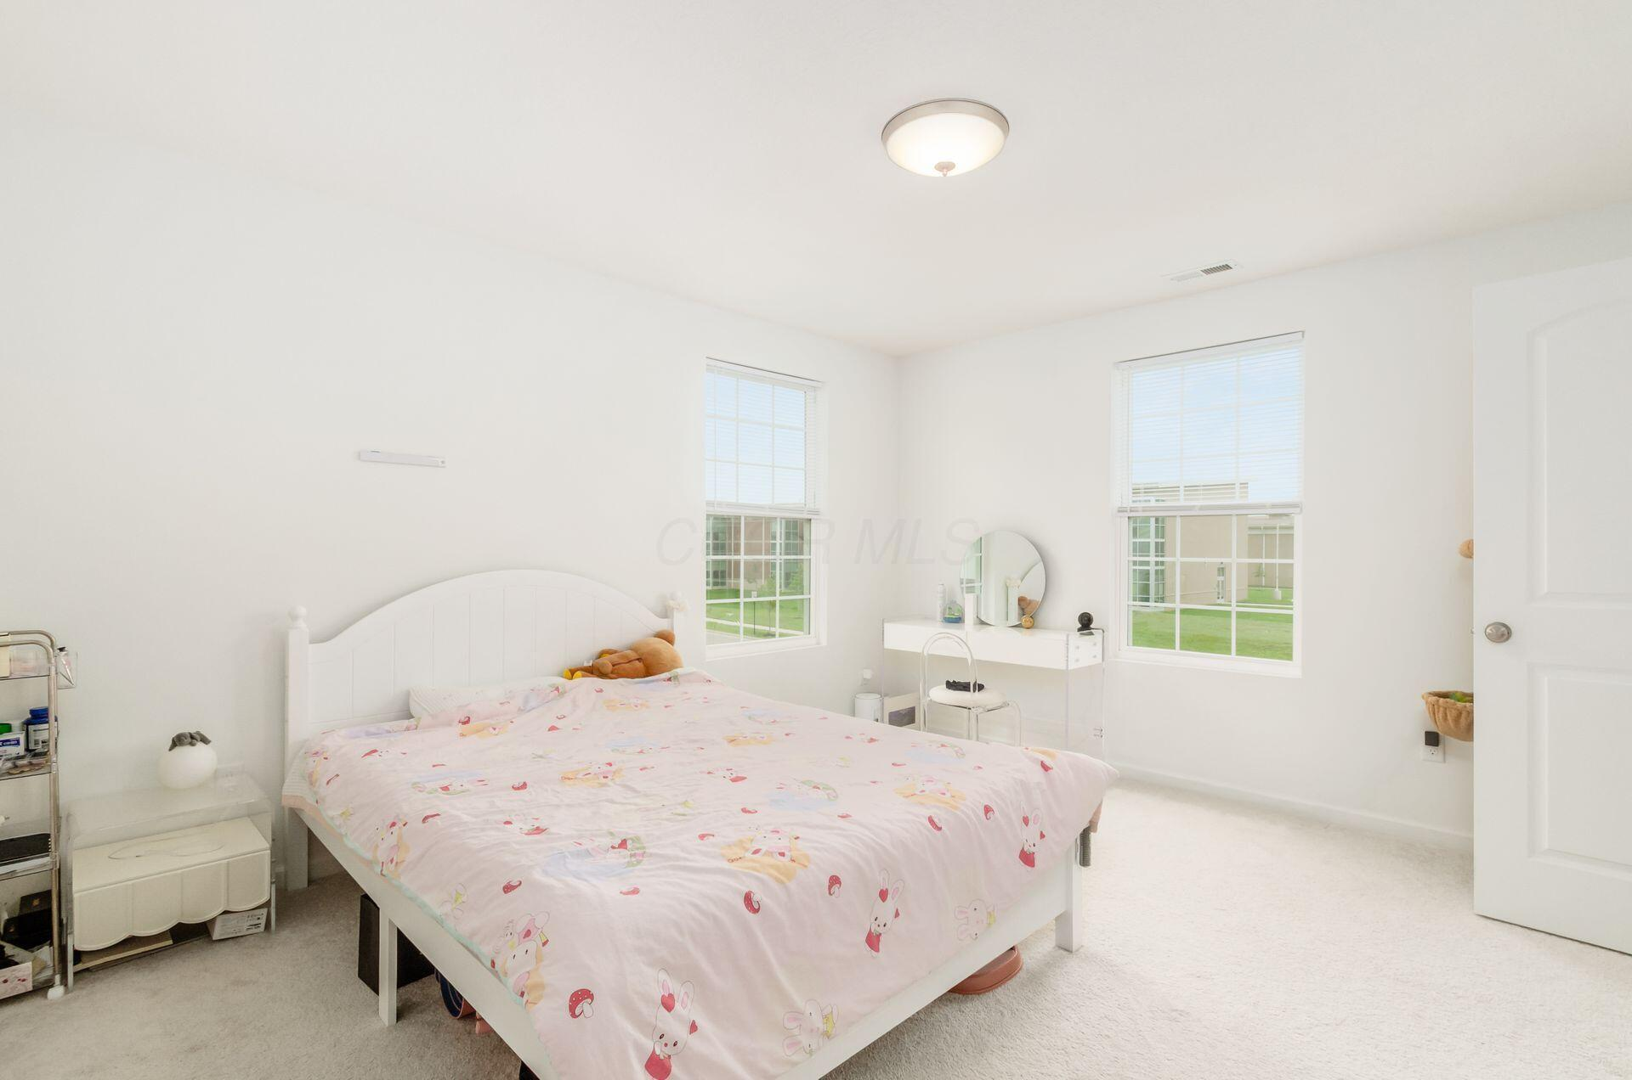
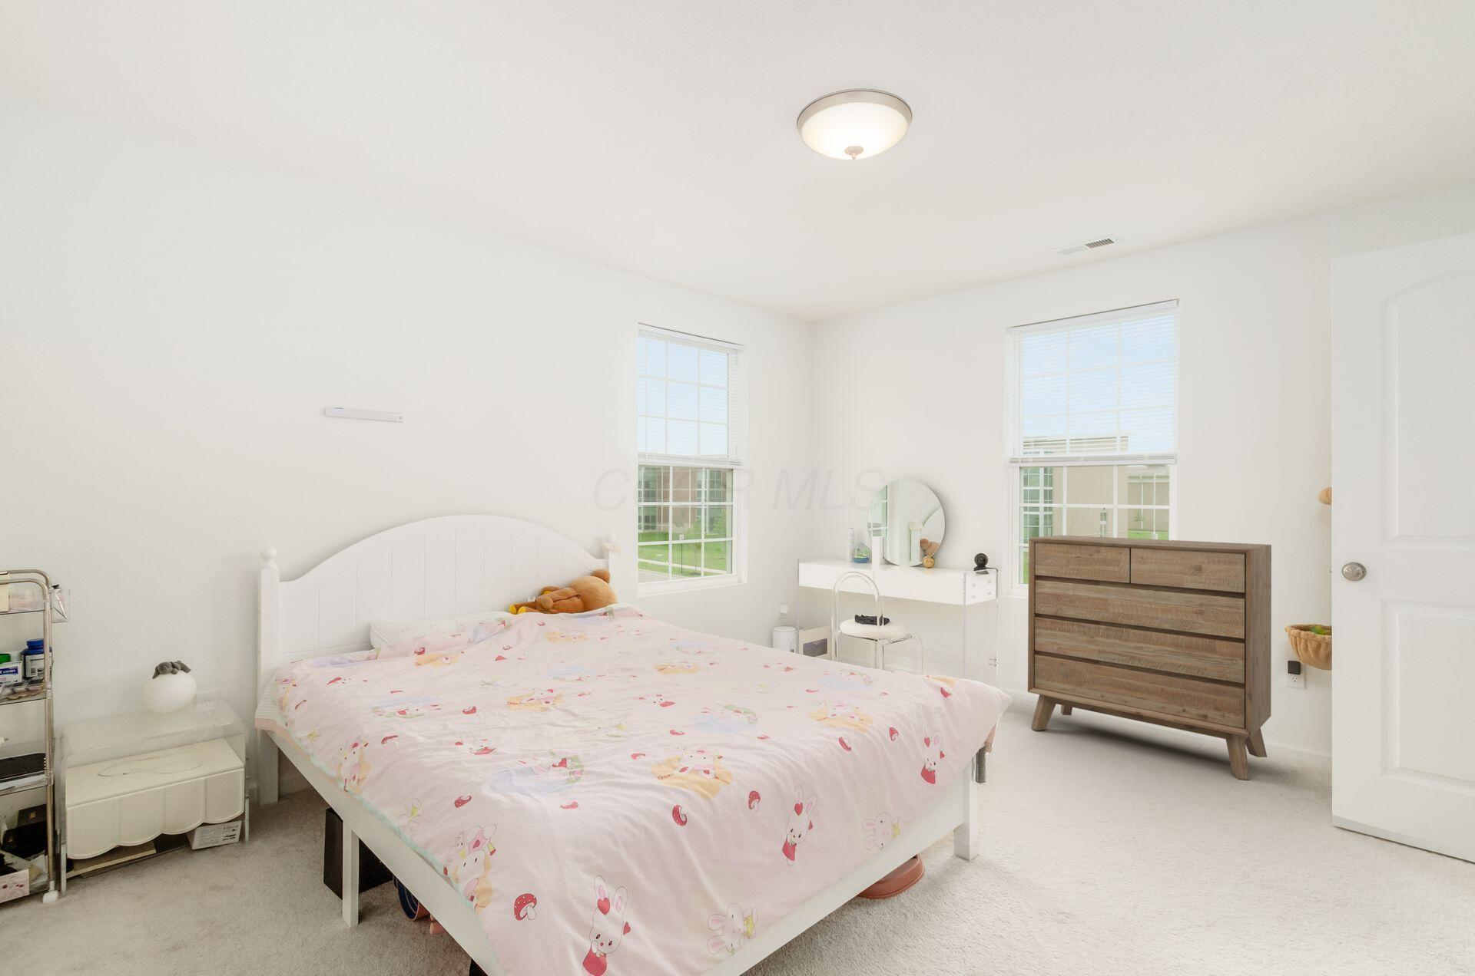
+ dresser (1144, 640)
